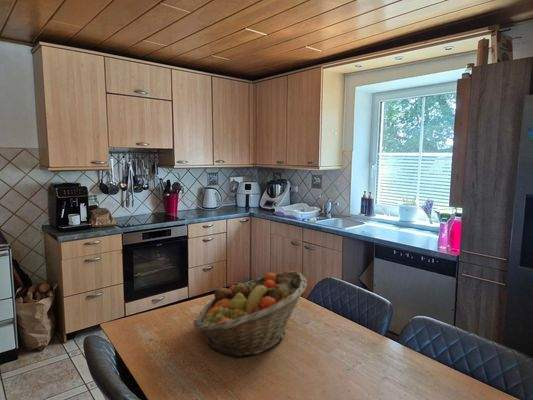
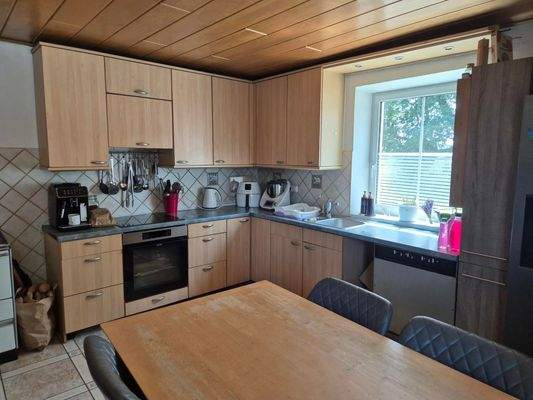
- fruit basket (252, 306)
